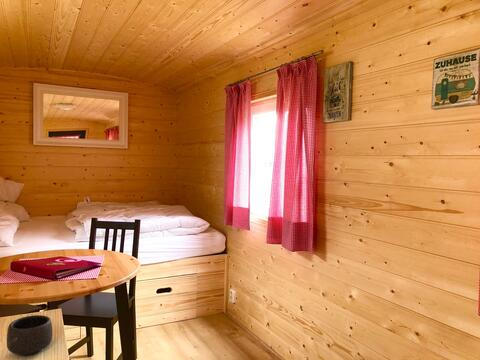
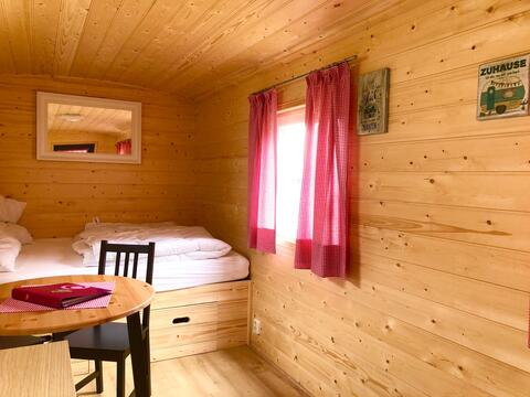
- mug (27, 335)
